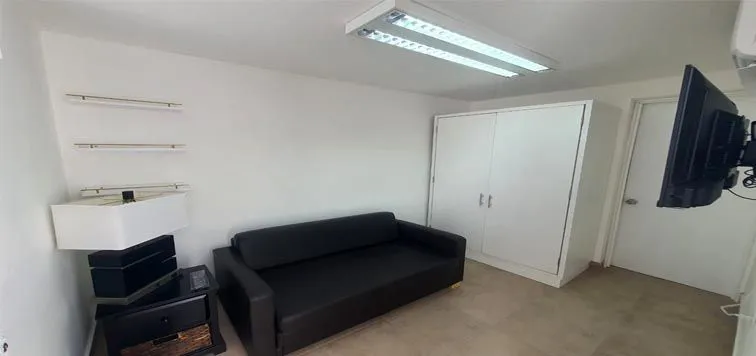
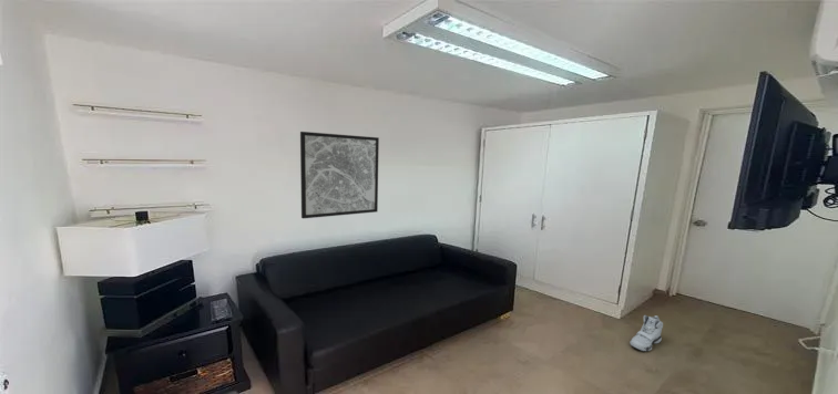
+ wall art (341, 175)
+ sneaker (646, 331)
